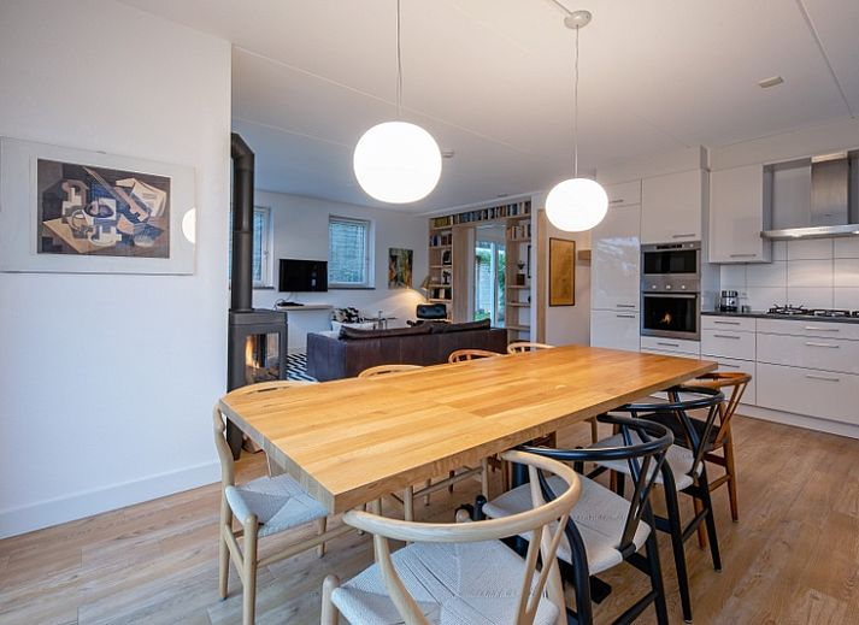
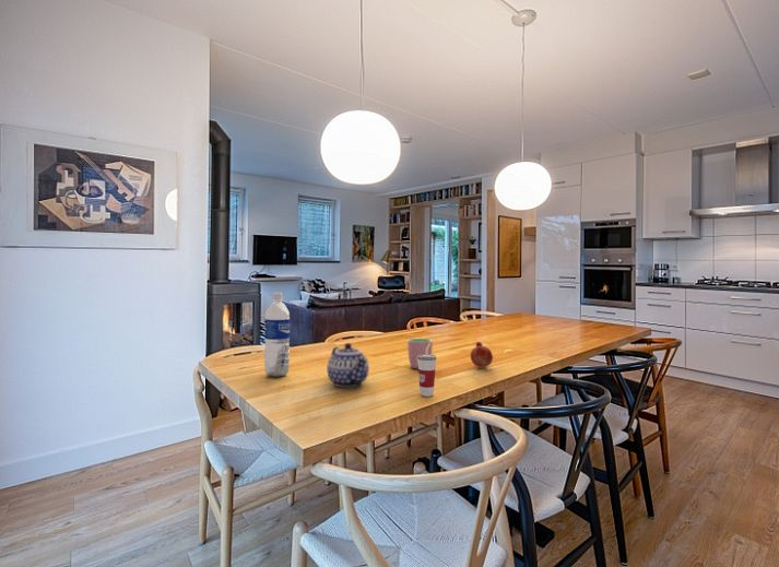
+ water bottle (276, 333)
+ cup (426, 368)
+ fruit (481, 354)
+ cup (417, 352)
+ teapot (347, 363)
